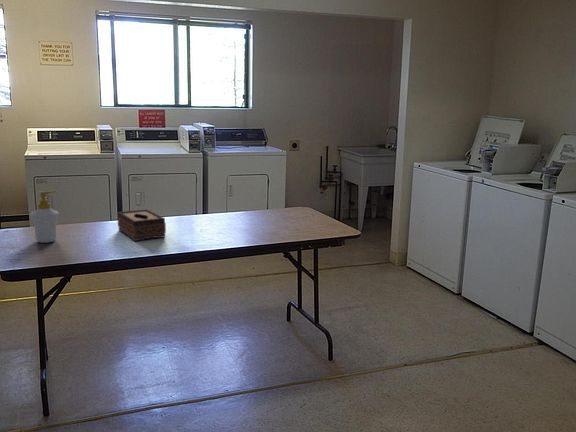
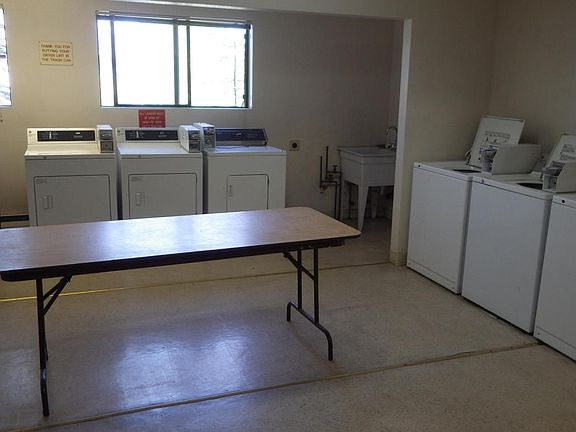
- soap bottle (44, 216)
- tissue box (141, 224)
